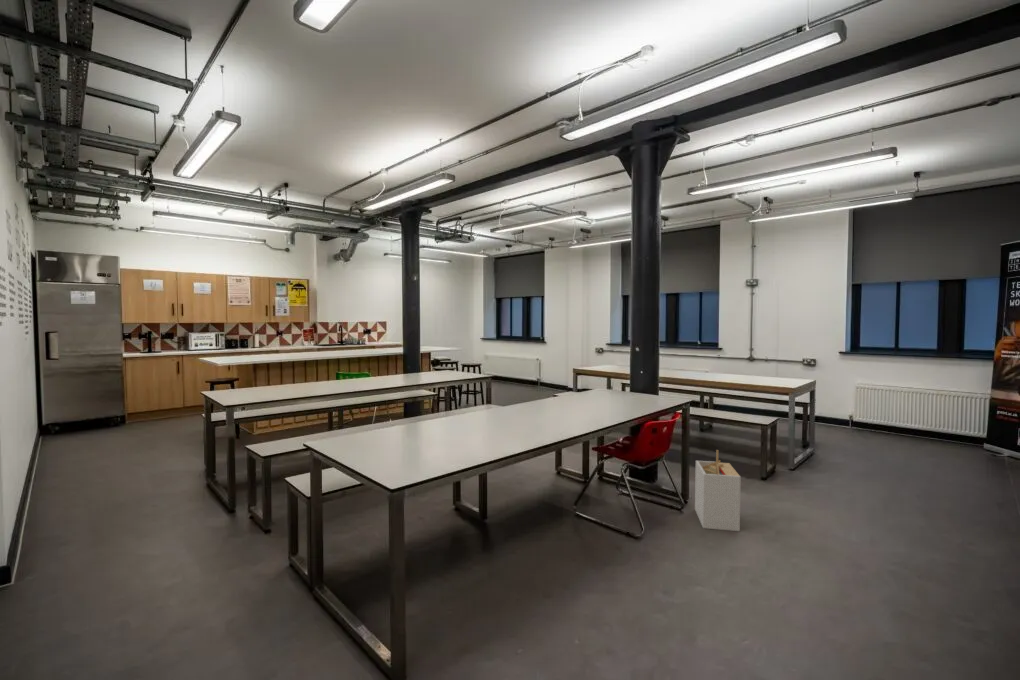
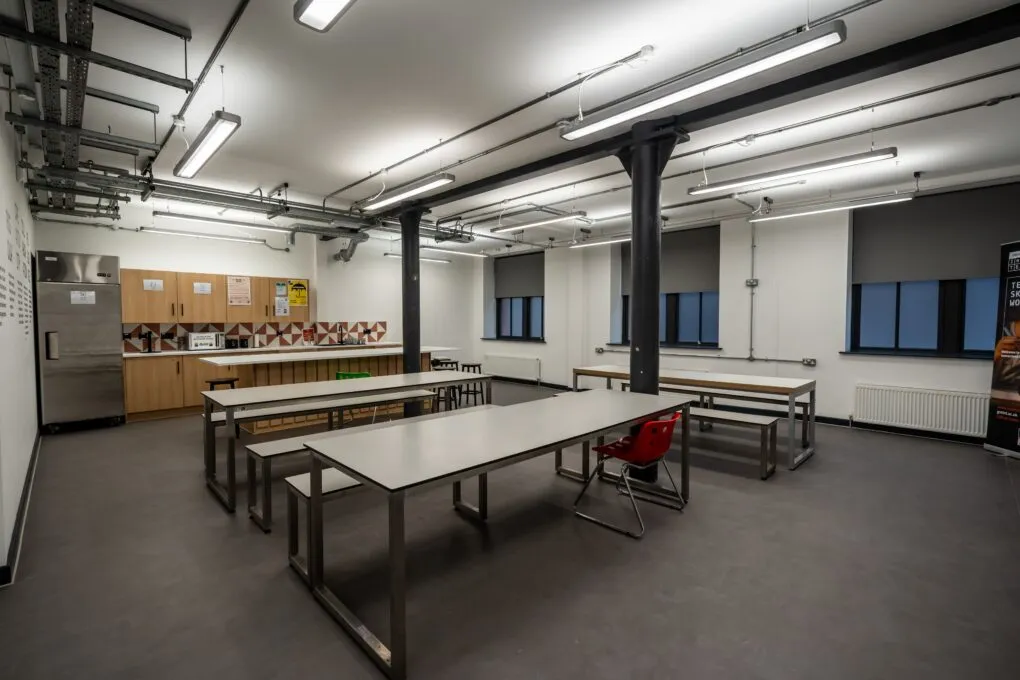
- storage bin (716, 486)
